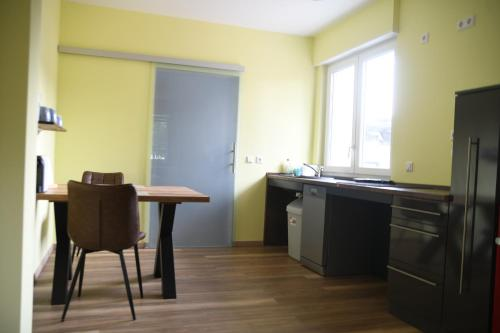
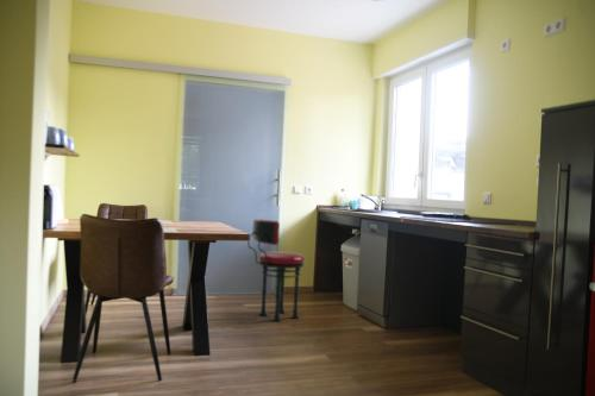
+ stool (276, 269)
